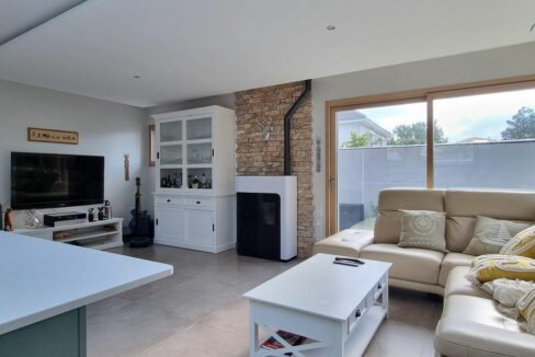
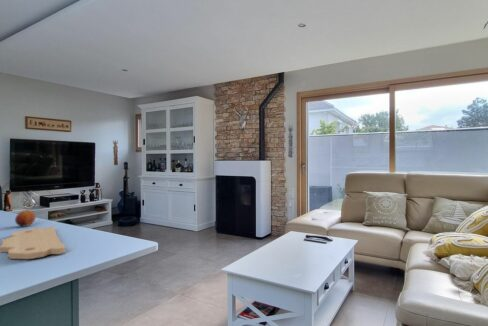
+ fruit (25, 218)
+ cutting board (31, 241)
